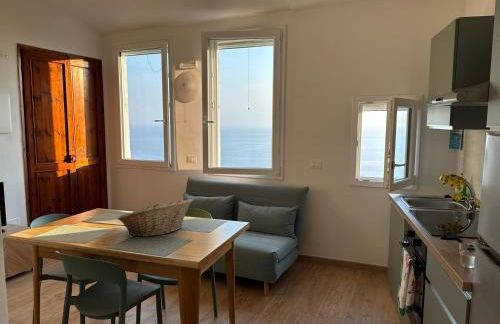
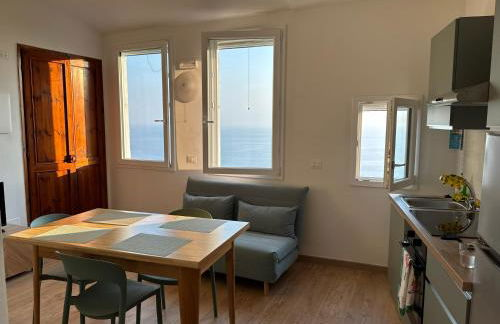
- fruit basket (157, 214)
